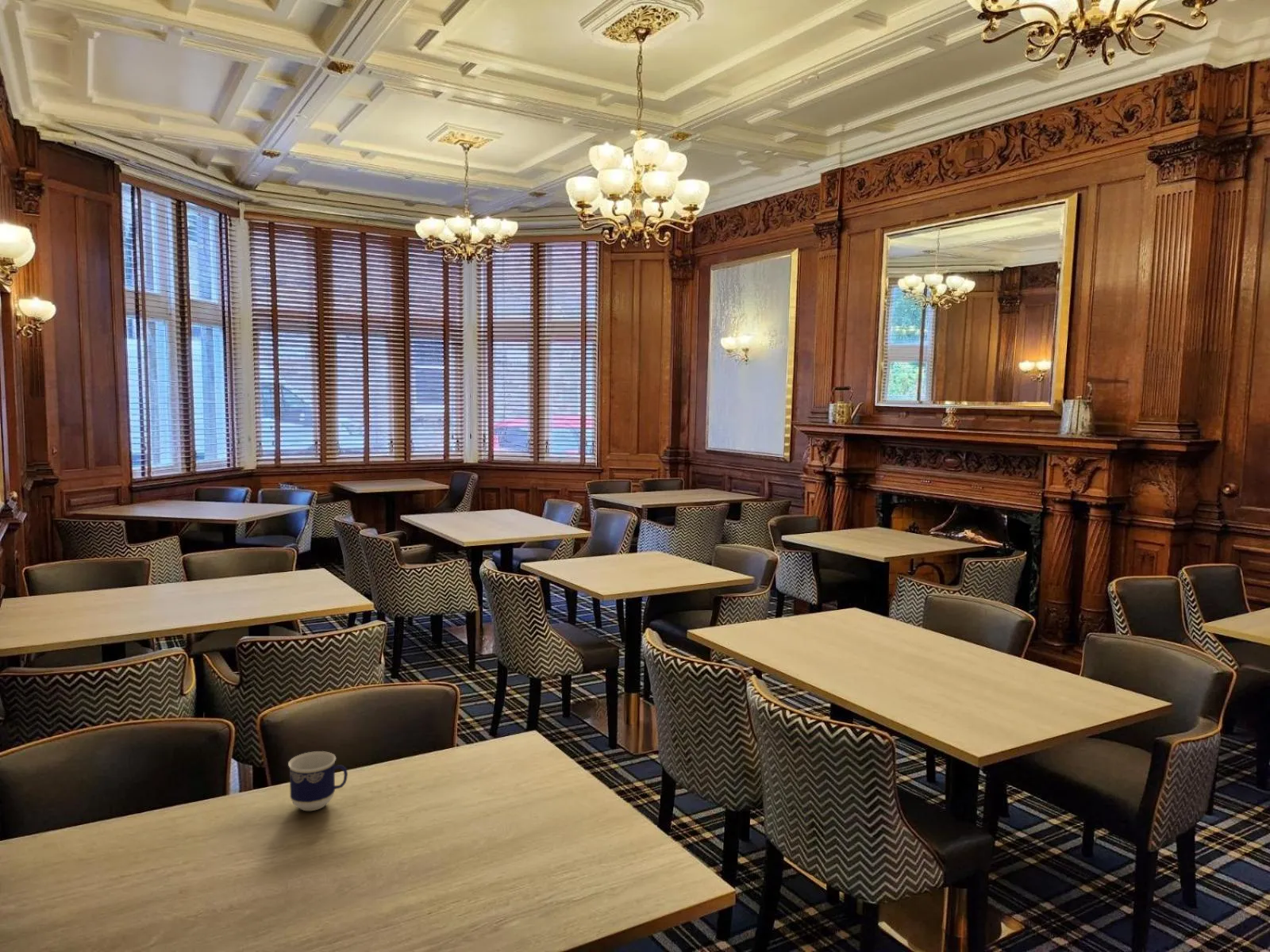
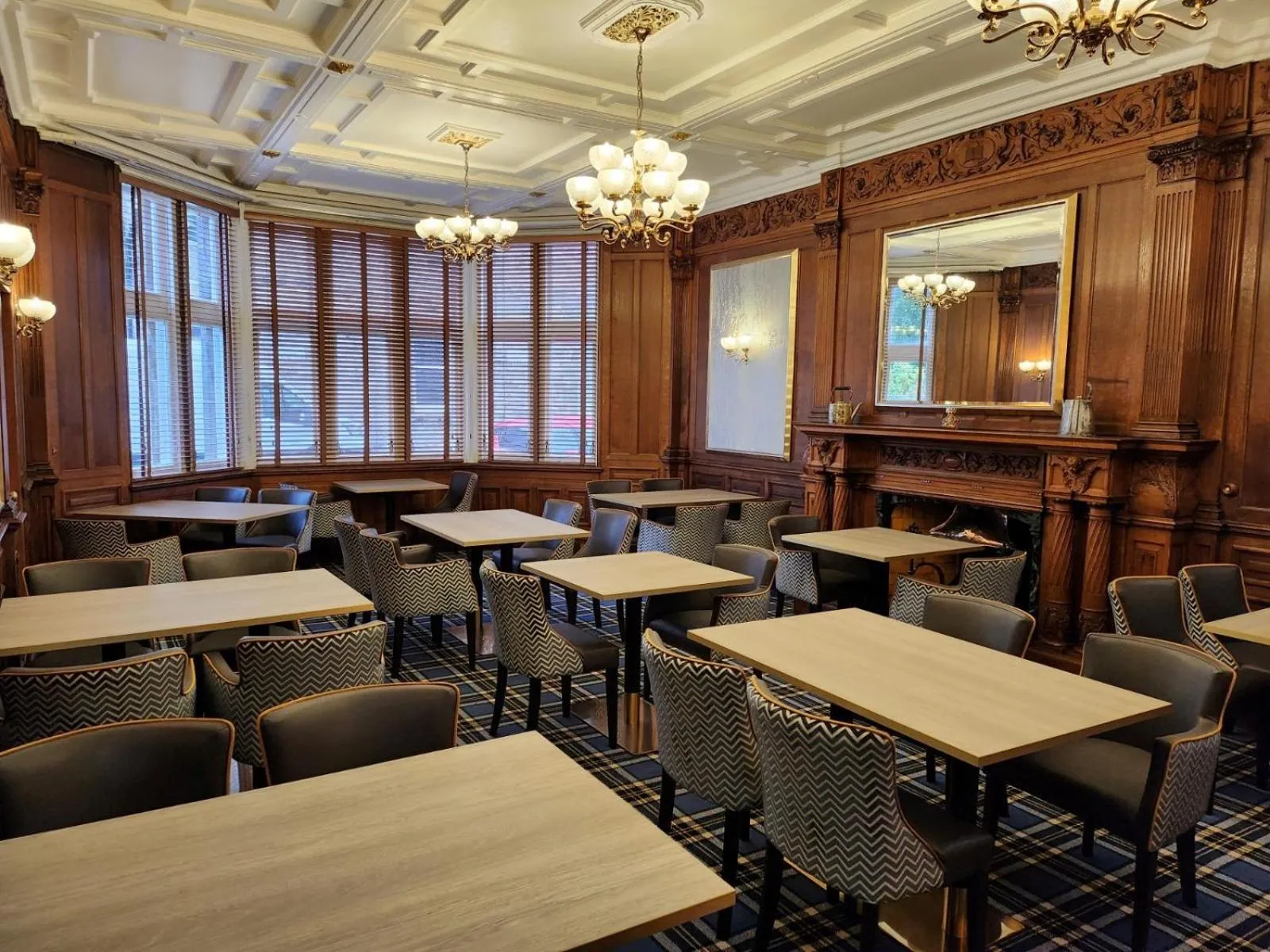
- cup (319, 783)
